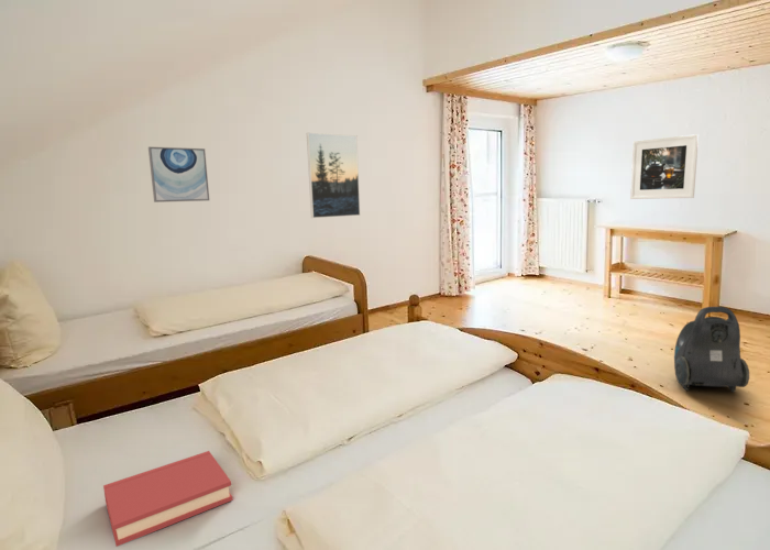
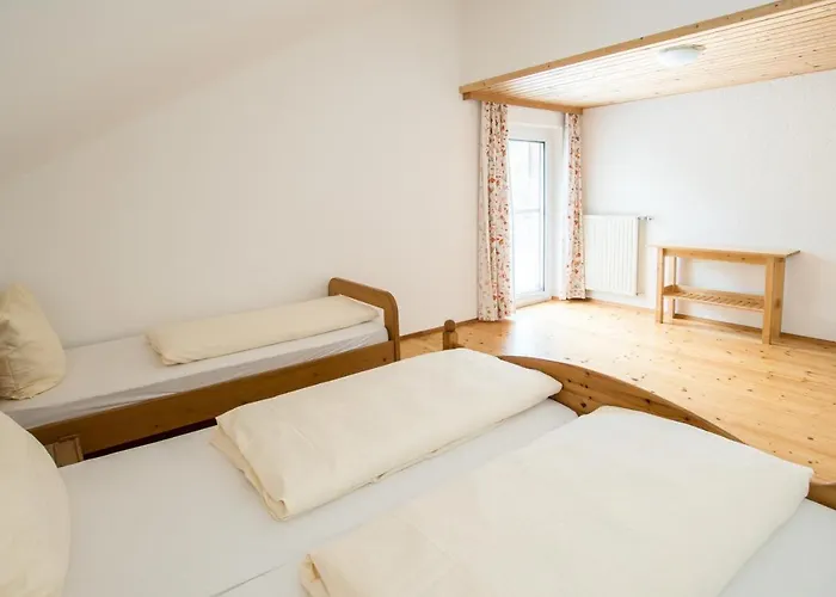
- wall art (179, 175)
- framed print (662, 168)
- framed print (334, 176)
- vacuum cleaner (708, 345)
- hardback book (167, 492)
